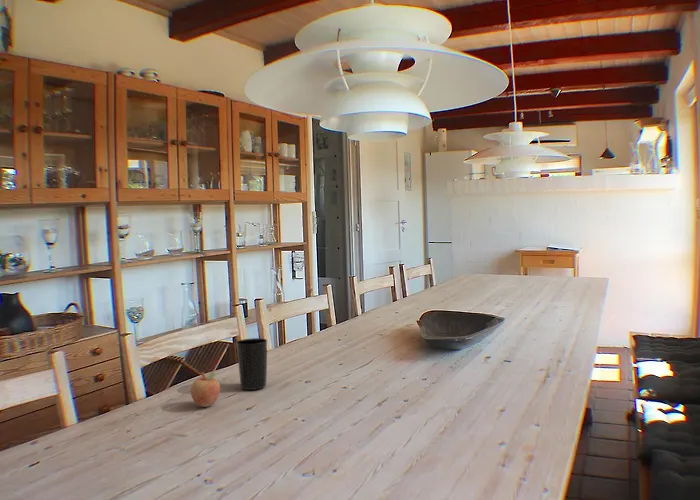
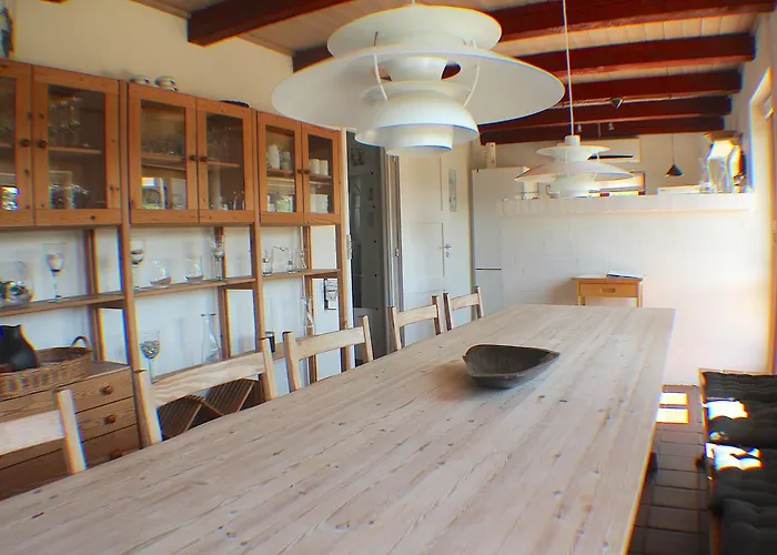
- cup (252, 363)
- fruit (205, 388)
